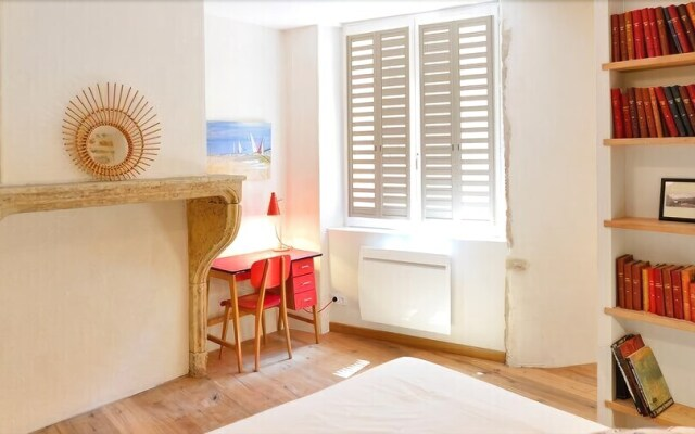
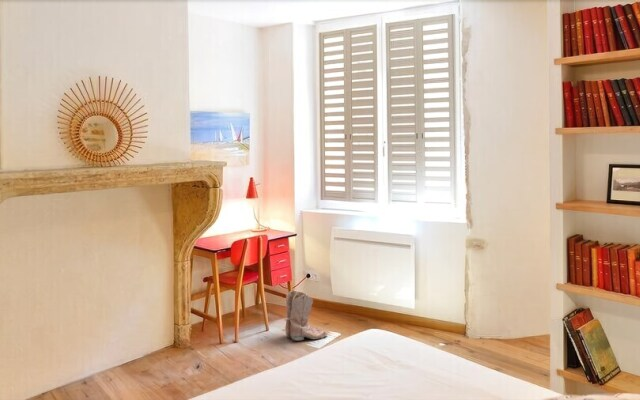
+ boots (306, 313)
